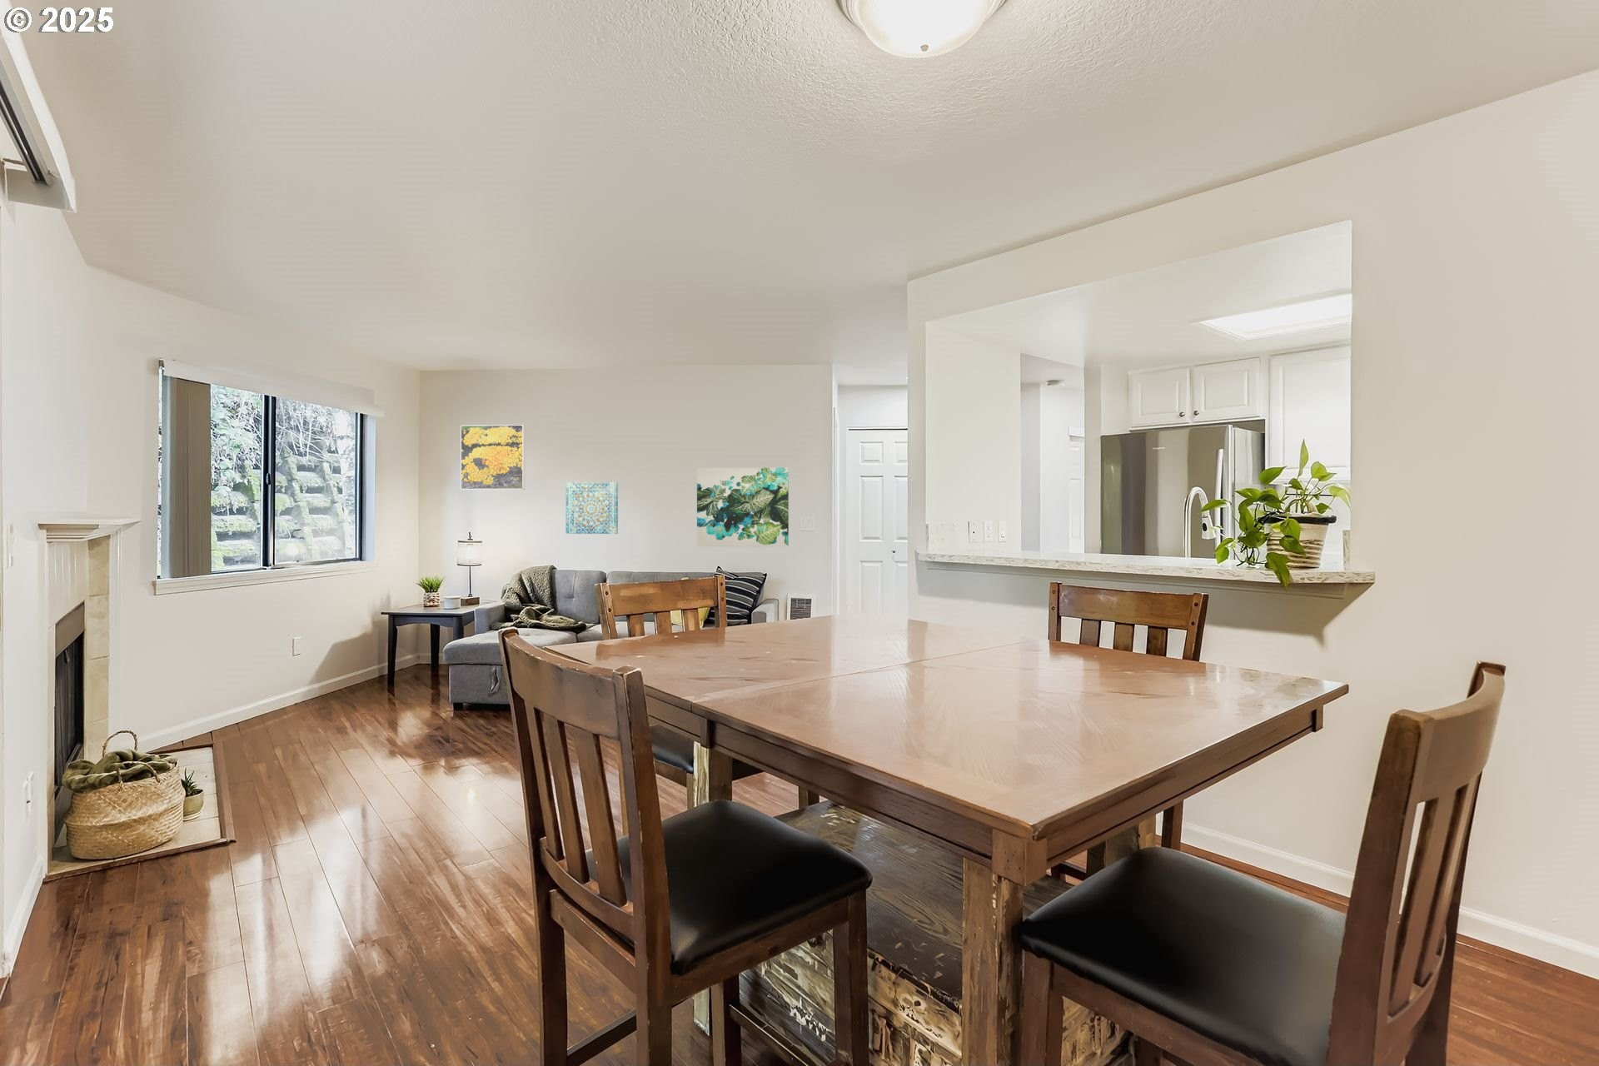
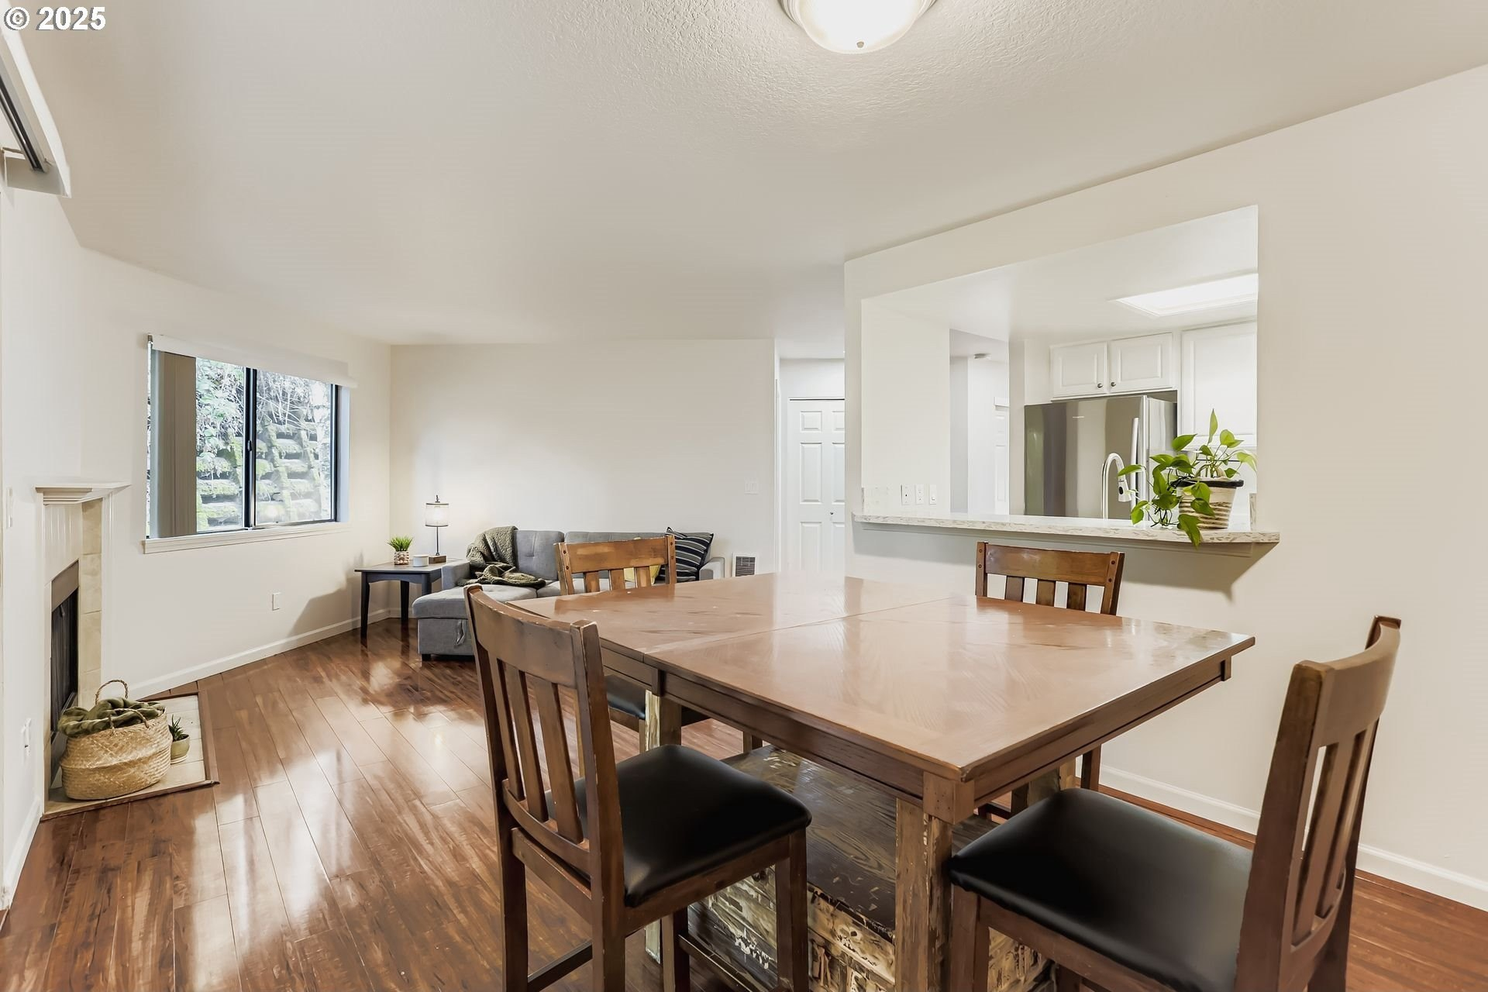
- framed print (493, 457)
- wall art (742, 507)
- wall art (591, 508)
